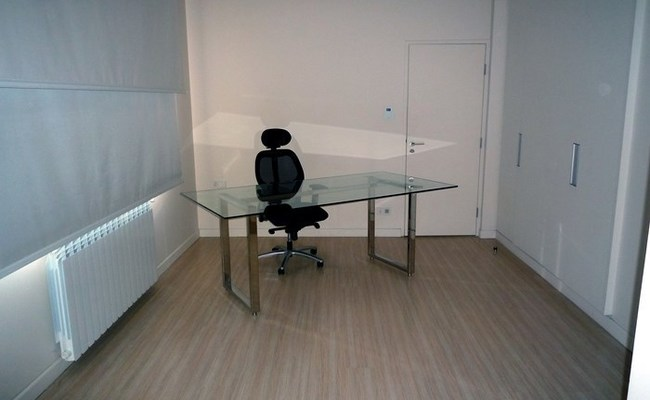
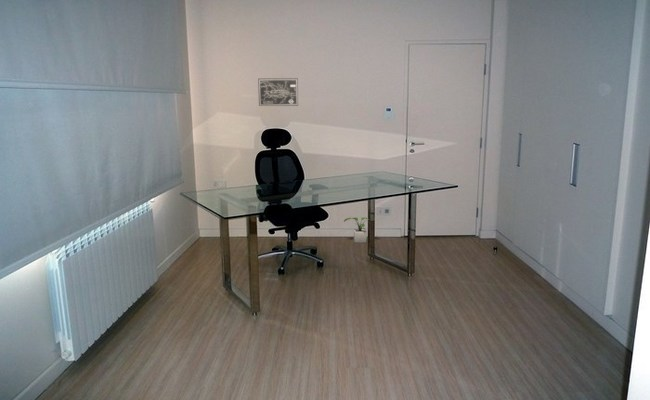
+ potted plant (358, 228)
+ wall art (278, 92)
